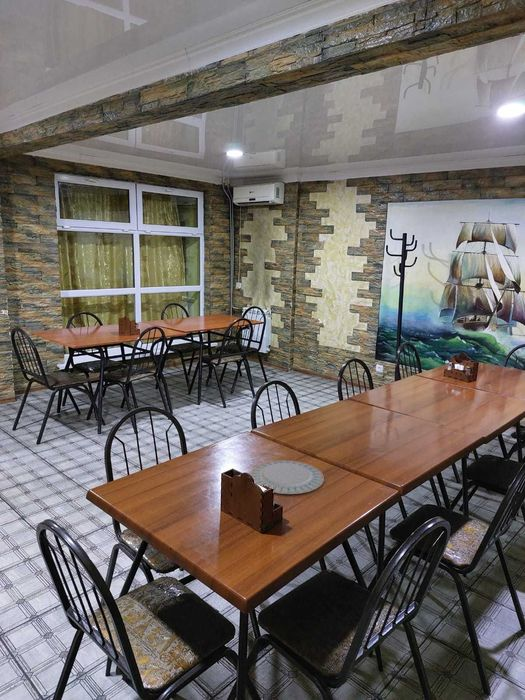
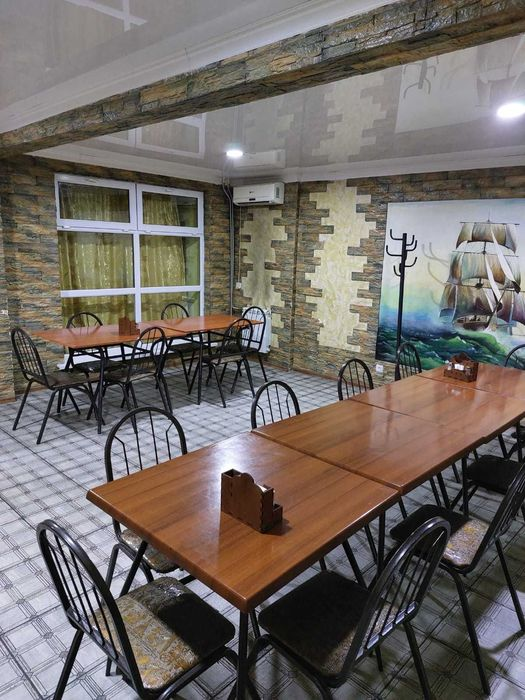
- chinaware (286, 474)
